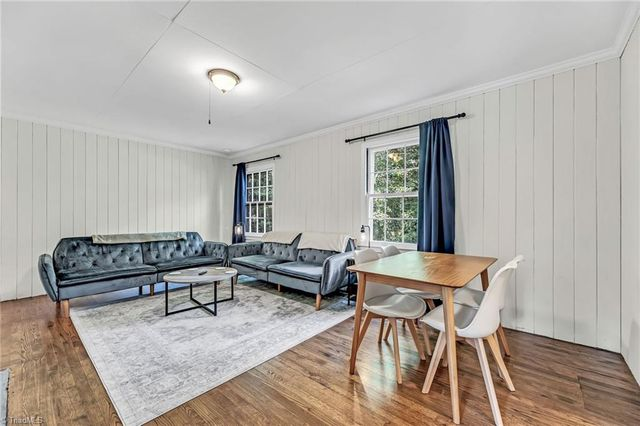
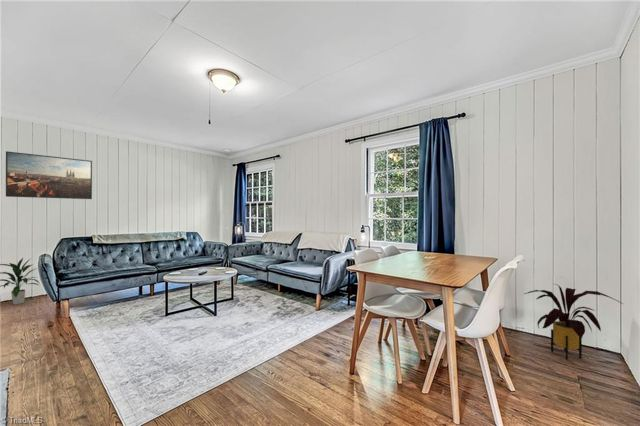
+ indoor plant (17, 280)
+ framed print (52, 177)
+ house plant (570, 320)
